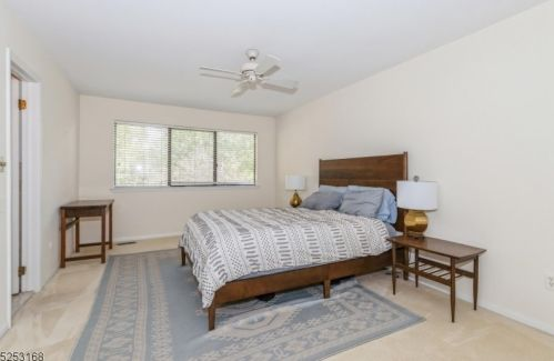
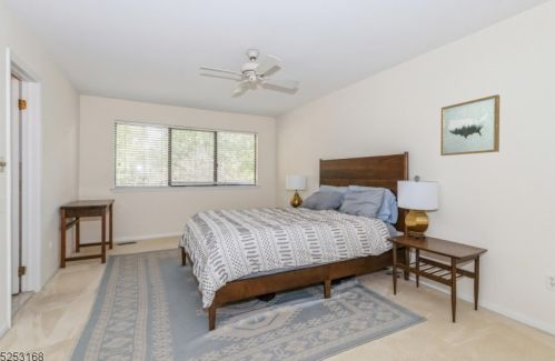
+ wall art (467, 128)
